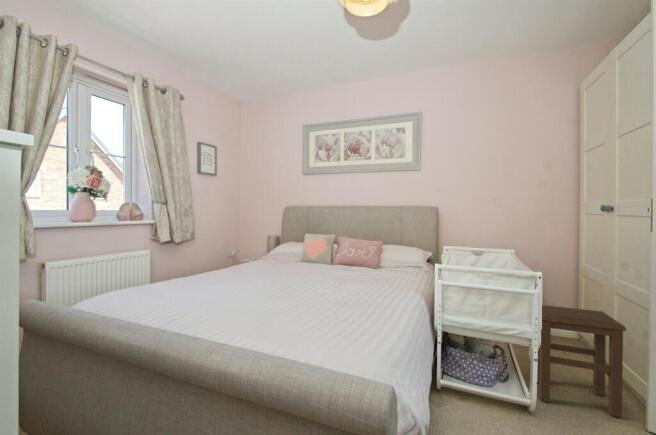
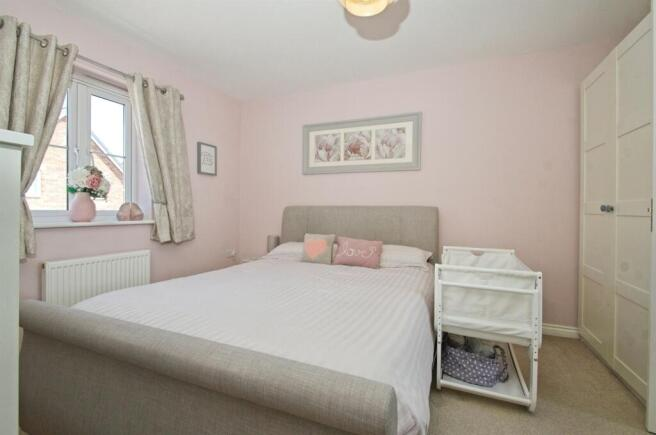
- stool (573, 352)
